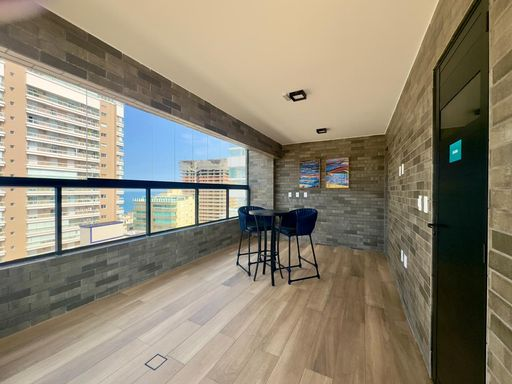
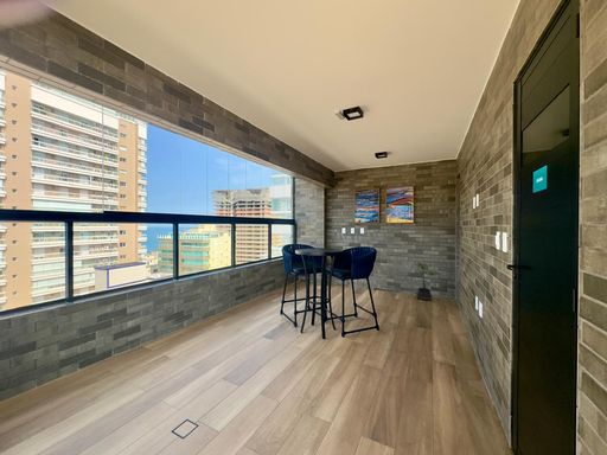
+ potted plant (426, 281)
